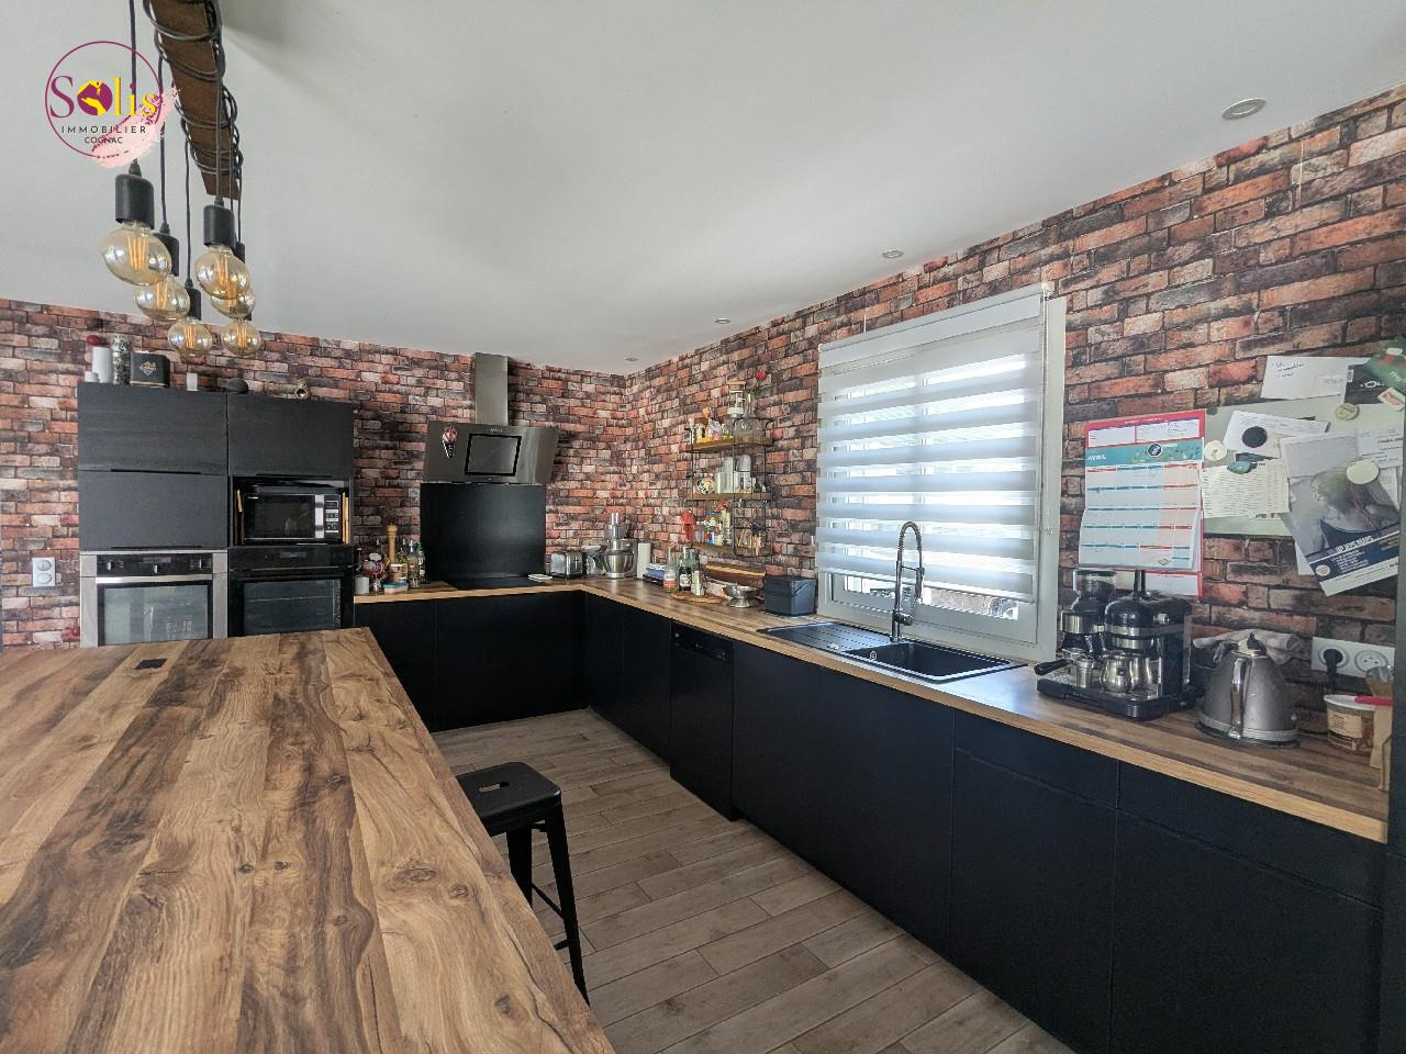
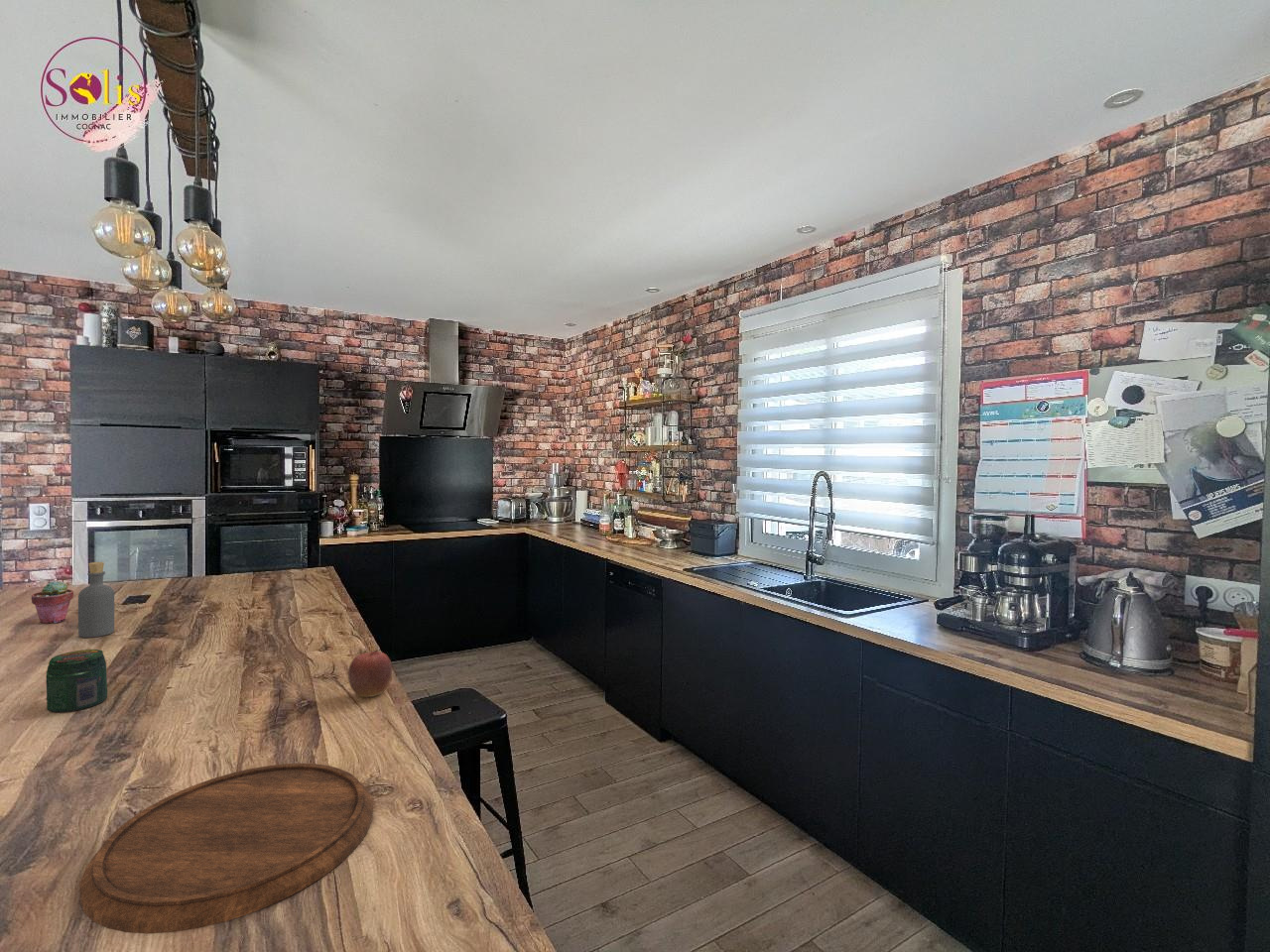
+ bottle (96, 598)
+ potted succulent (53, 600)
+ cutting board (242, 829)
+ apple (370, 671)
+ jar (77, 679)
